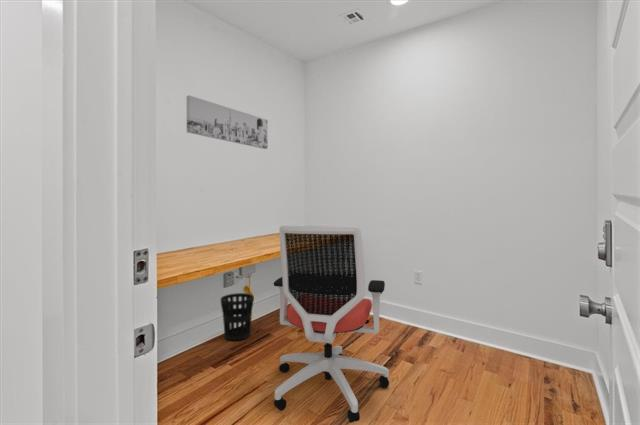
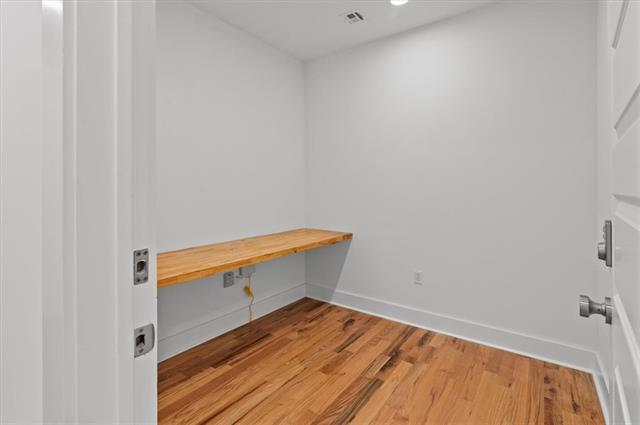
- wall art (231, 125)
- wastebasket (237, 316)
- office chair (329, 304)
